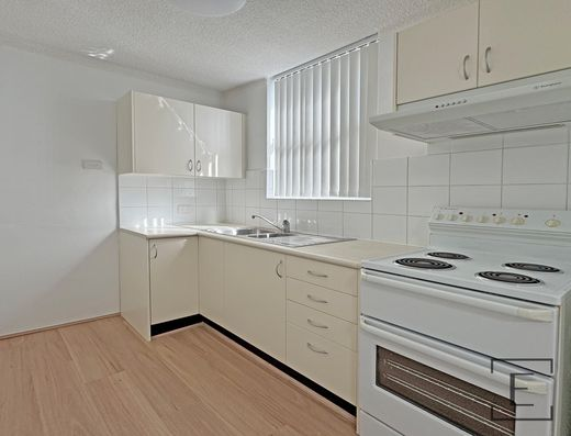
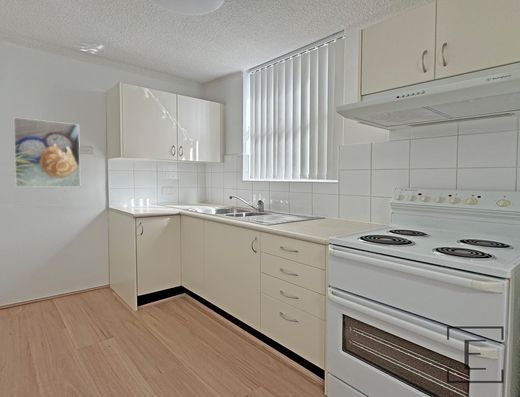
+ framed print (48, 154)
